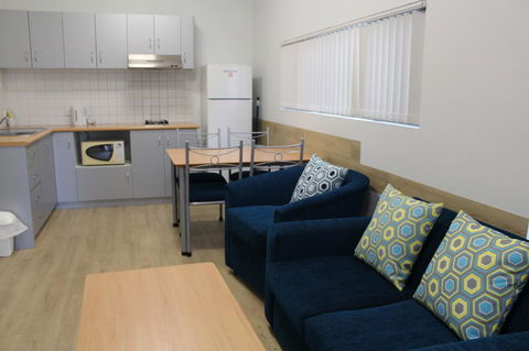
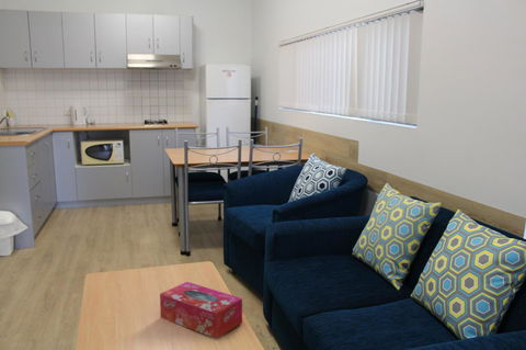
+ tissue box (201, 307)
